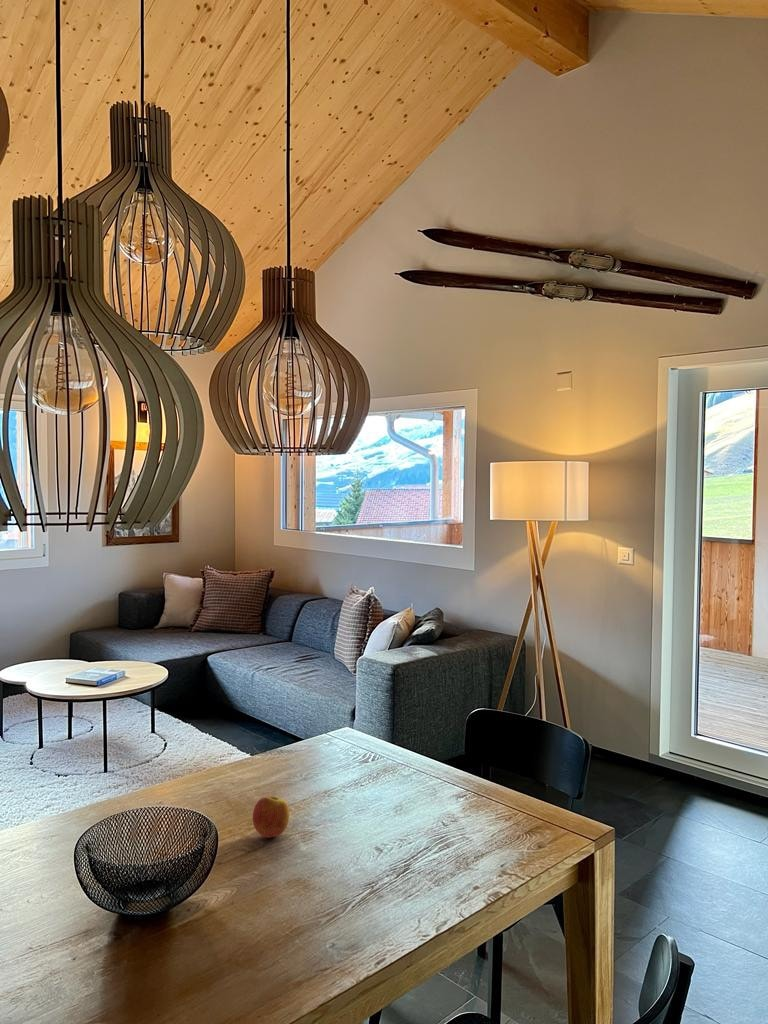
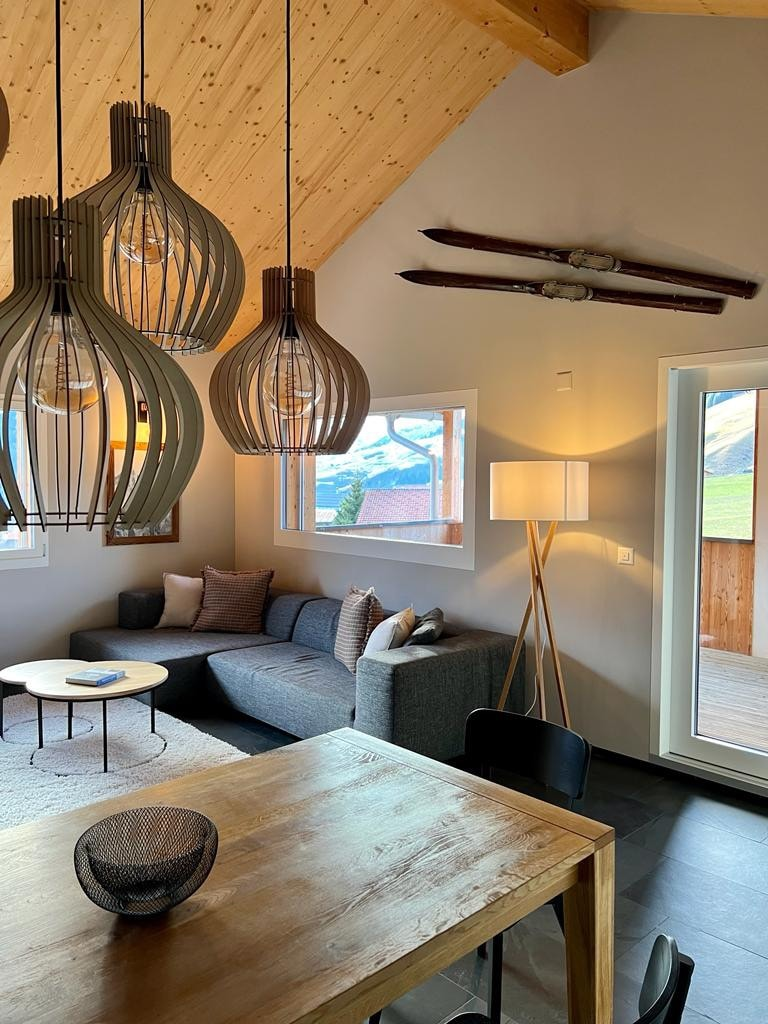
- apple (270, 815)
